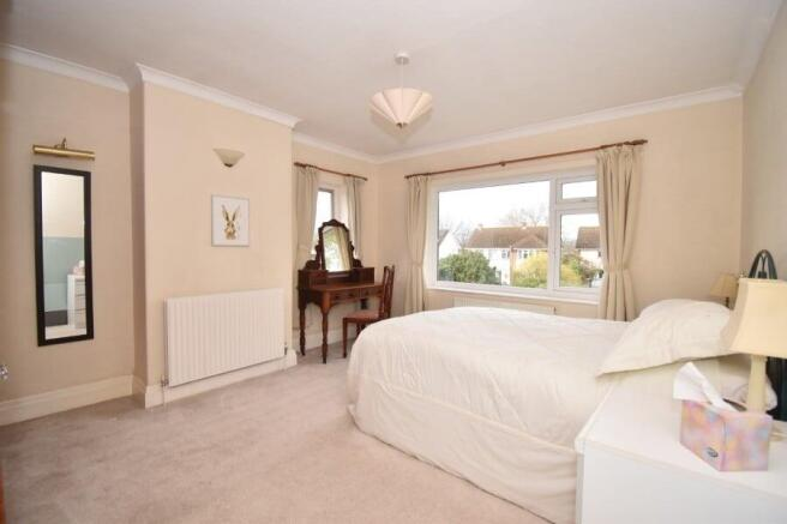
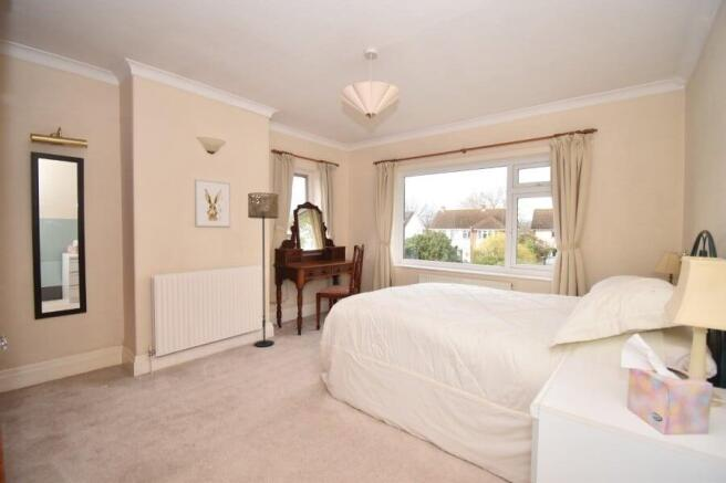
+ floor lamp (263, 269)
